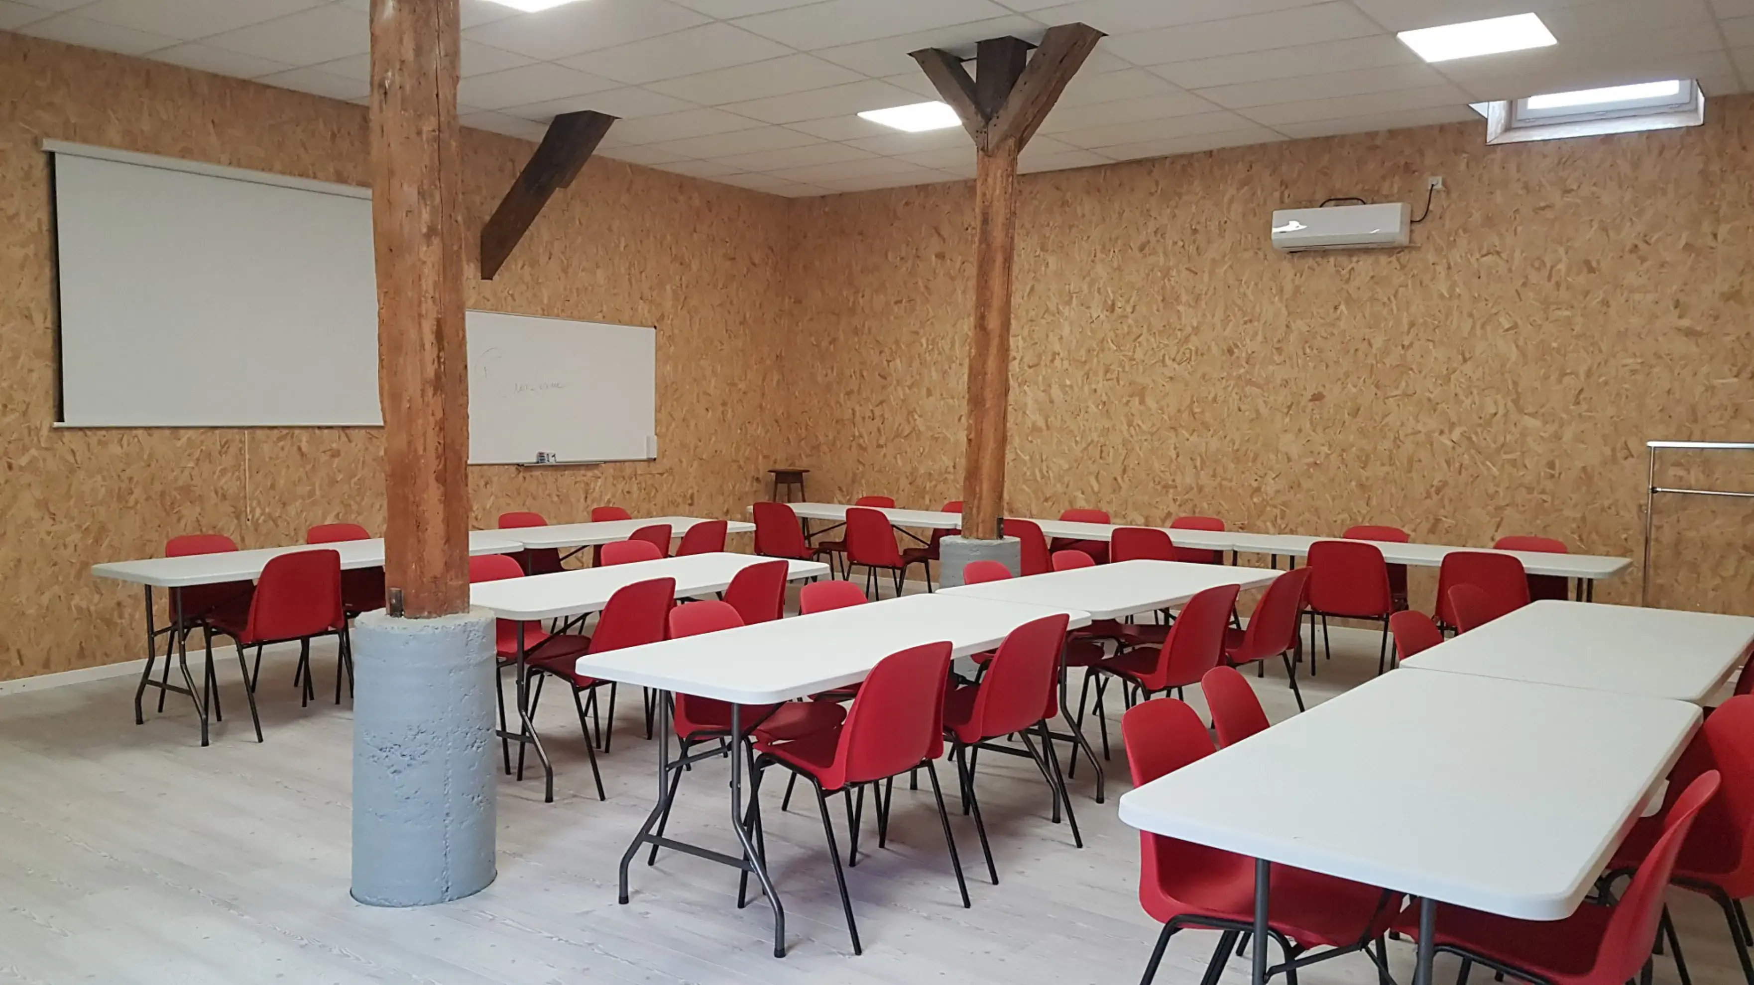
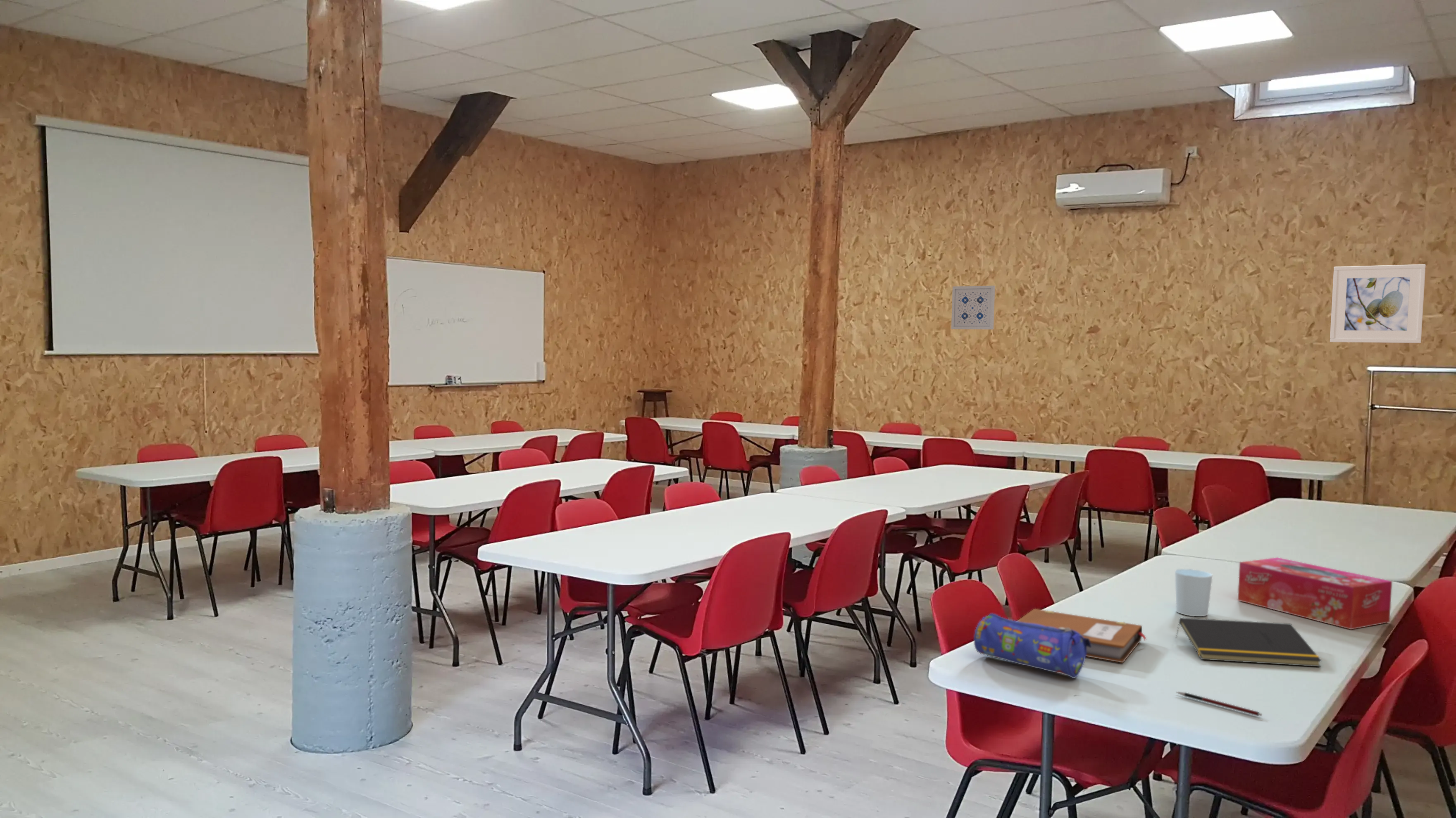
+ wall art (972, 307)
+ cup (1192, 592)
+ pencil case (1030, 643)
+ notepad (1247, 641)
+ pen (1217, 703)
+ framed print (1376, 304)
+ tissue box (1312, 591)
+ notebook (1079, 633)
